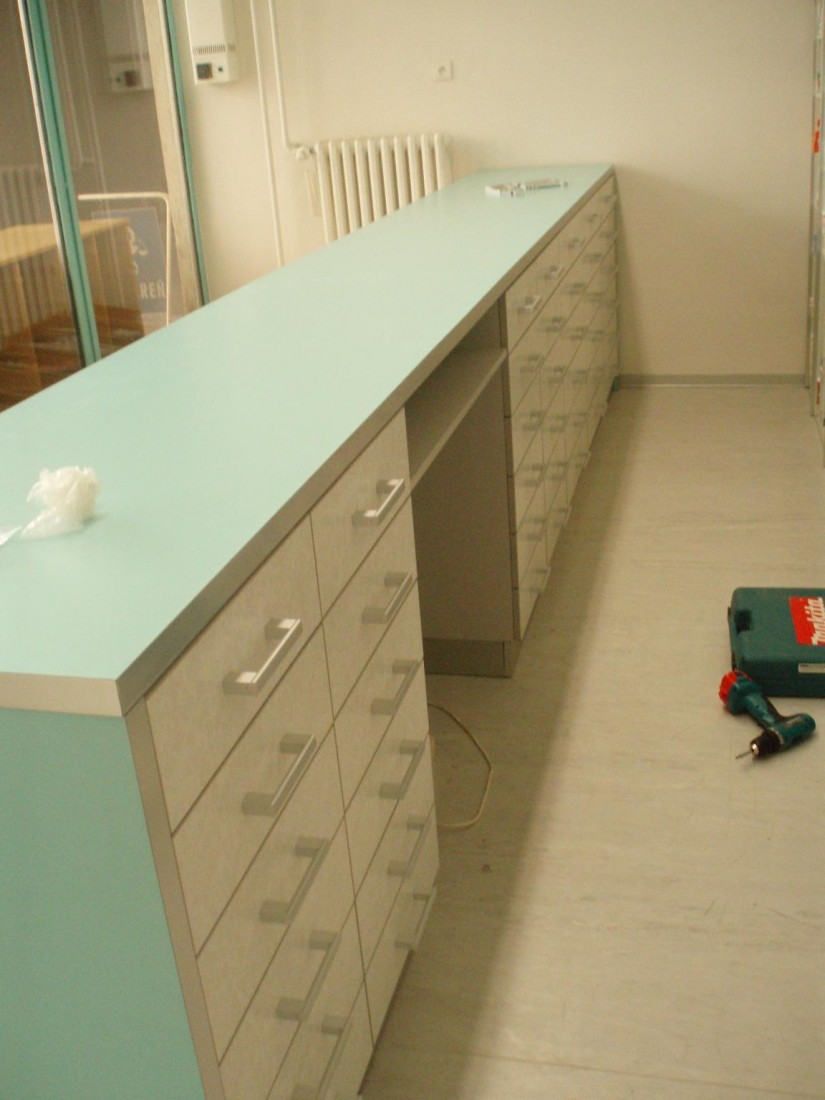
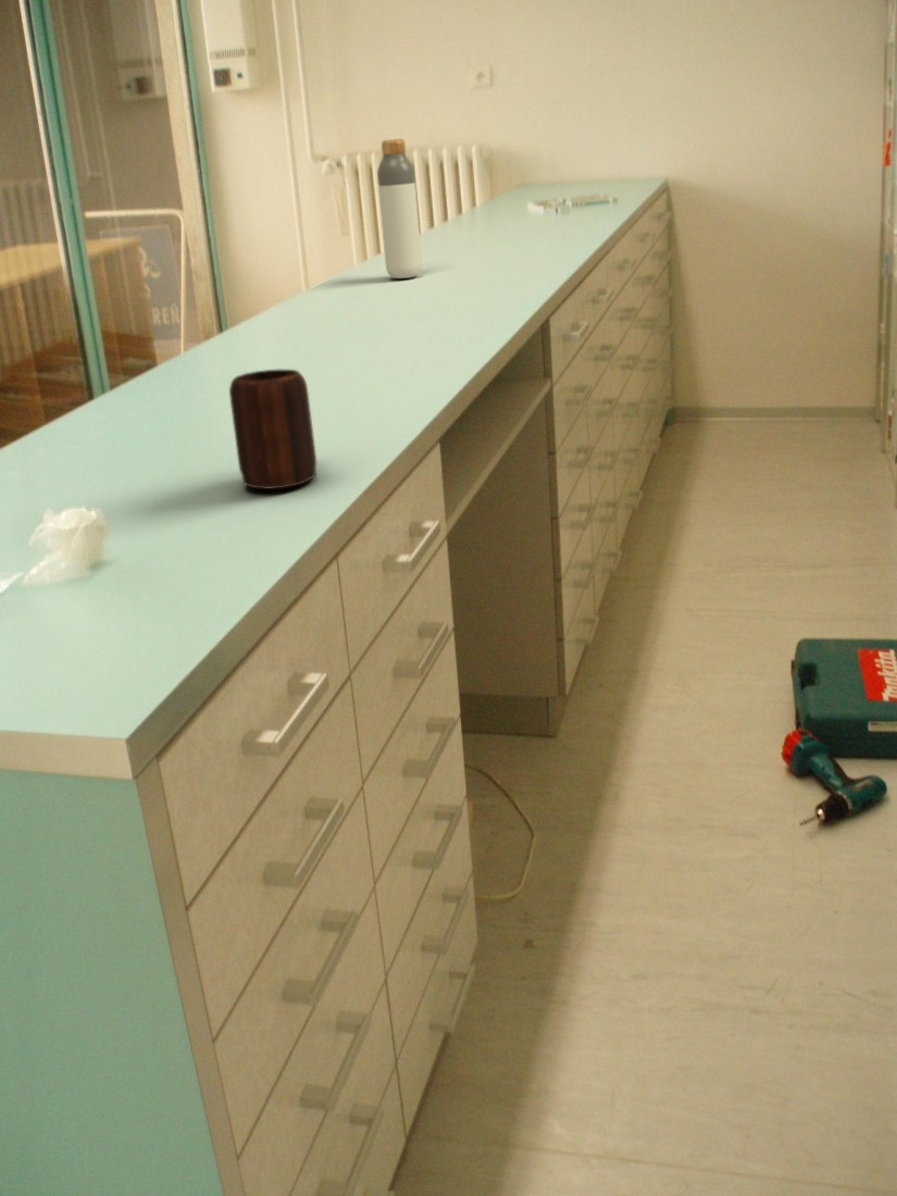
+ mug (279, 425)
+ bottle (399, 209)
